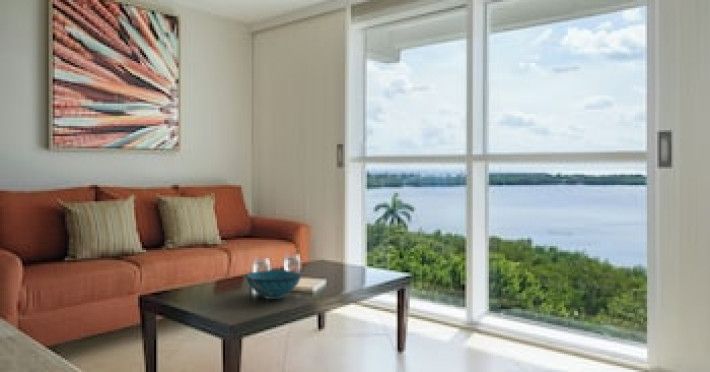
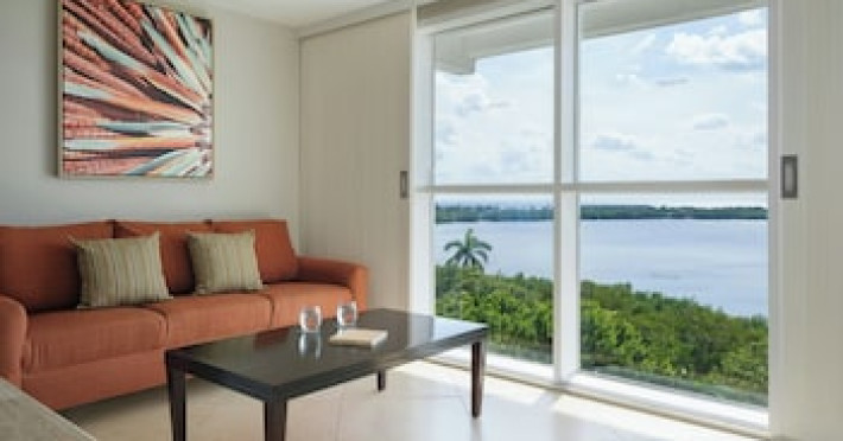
- decorative bowl (273, 285)
